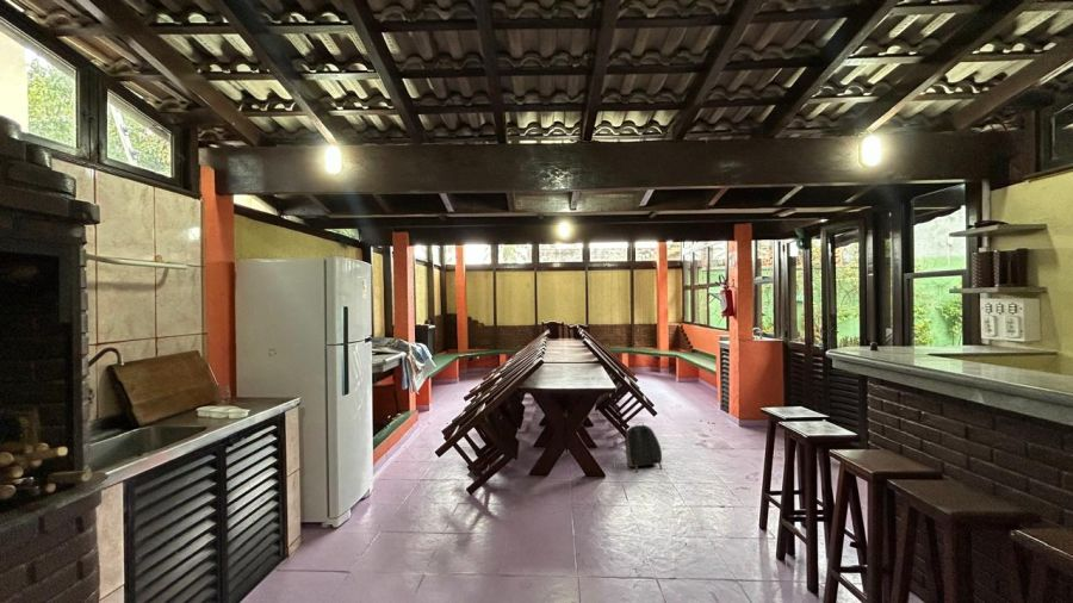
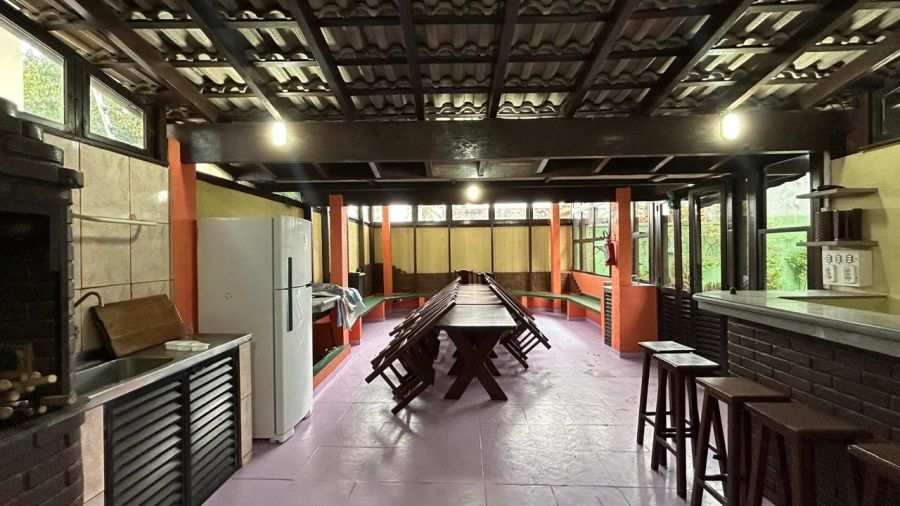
- backpack (643, 445)
